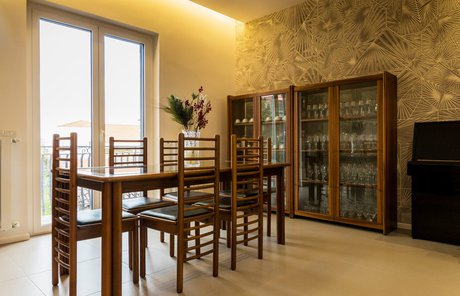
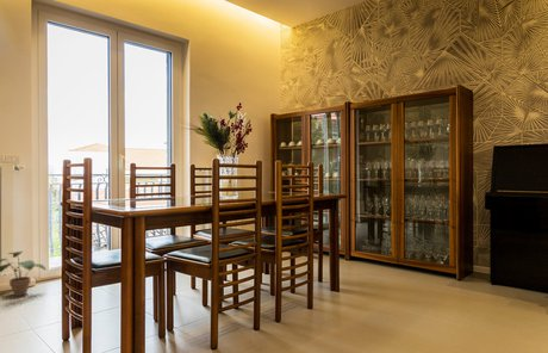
+ potted plant (19, 273)
